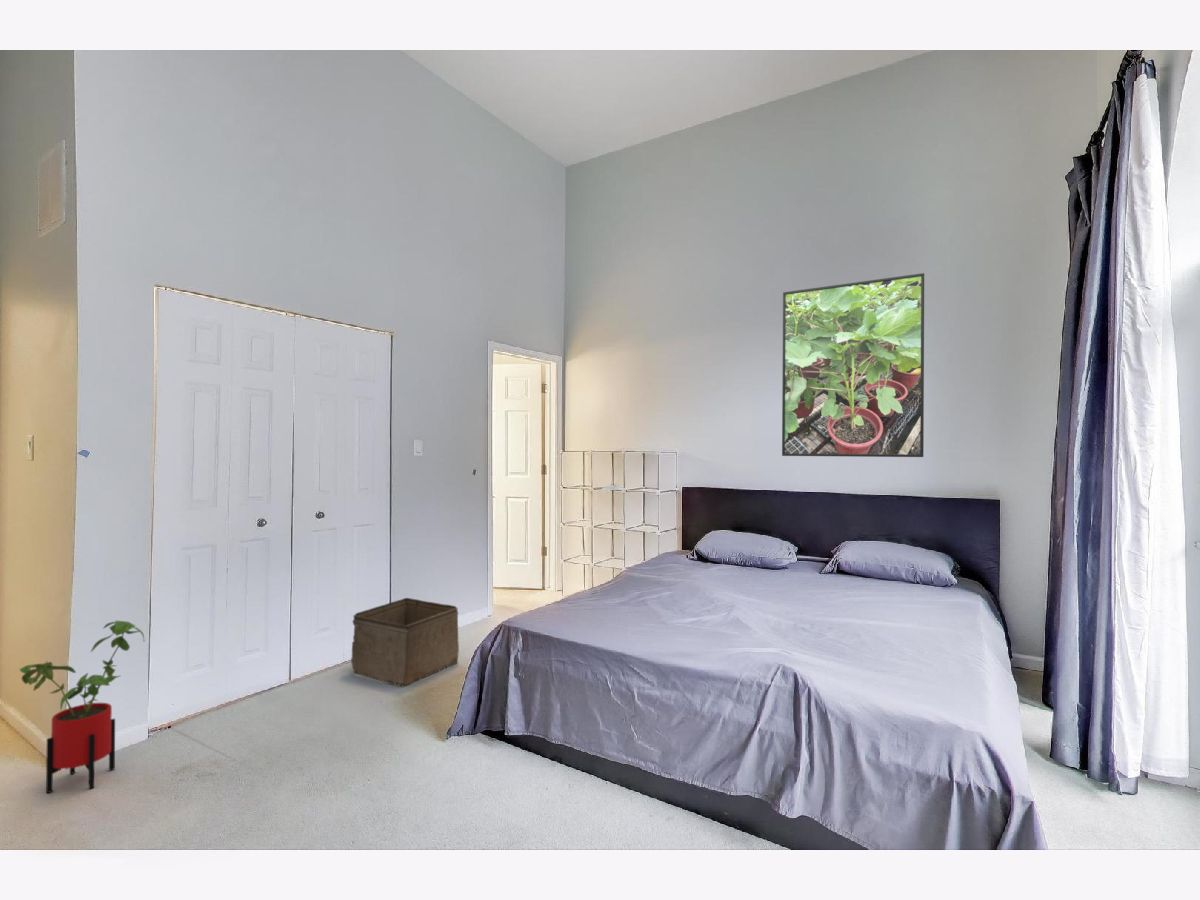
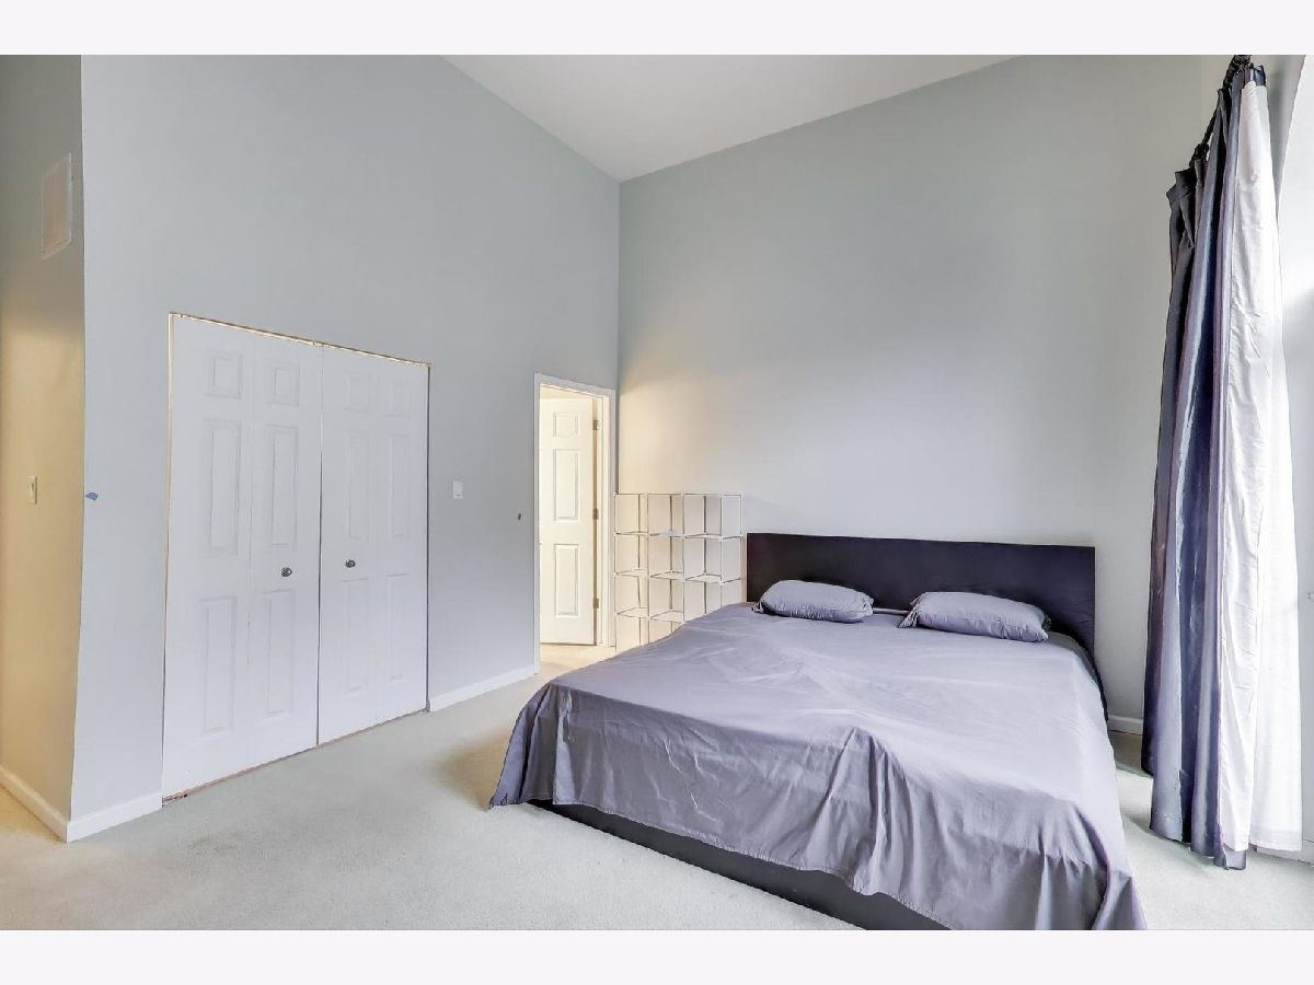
- house plant (90, 701)
- storage bin (406, 638)
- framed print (849, 369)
